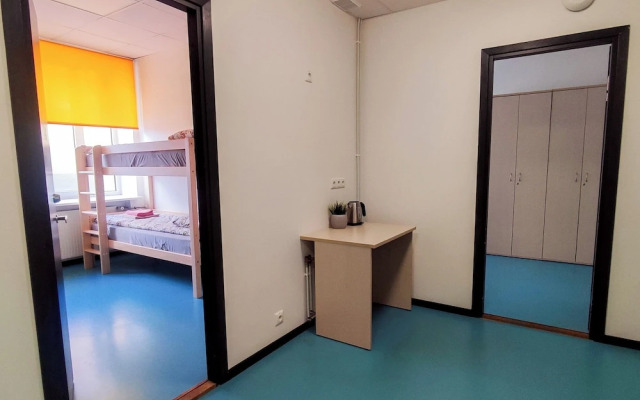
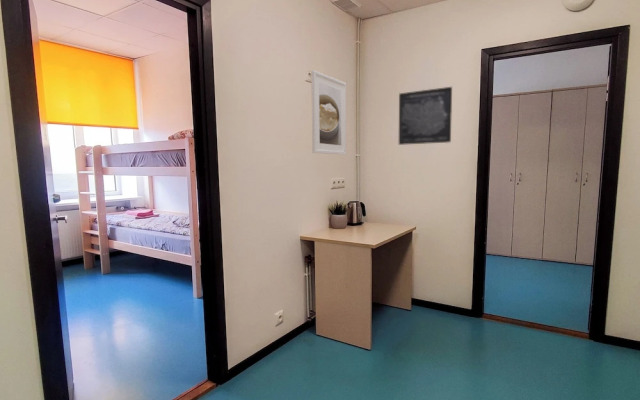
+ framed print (330, 115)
+ wall art (424, 117)
